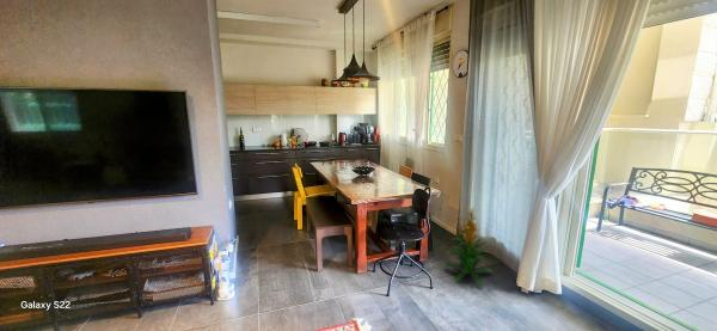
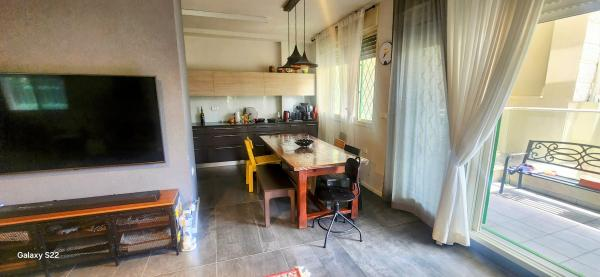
- indoor plant (470, 240)
